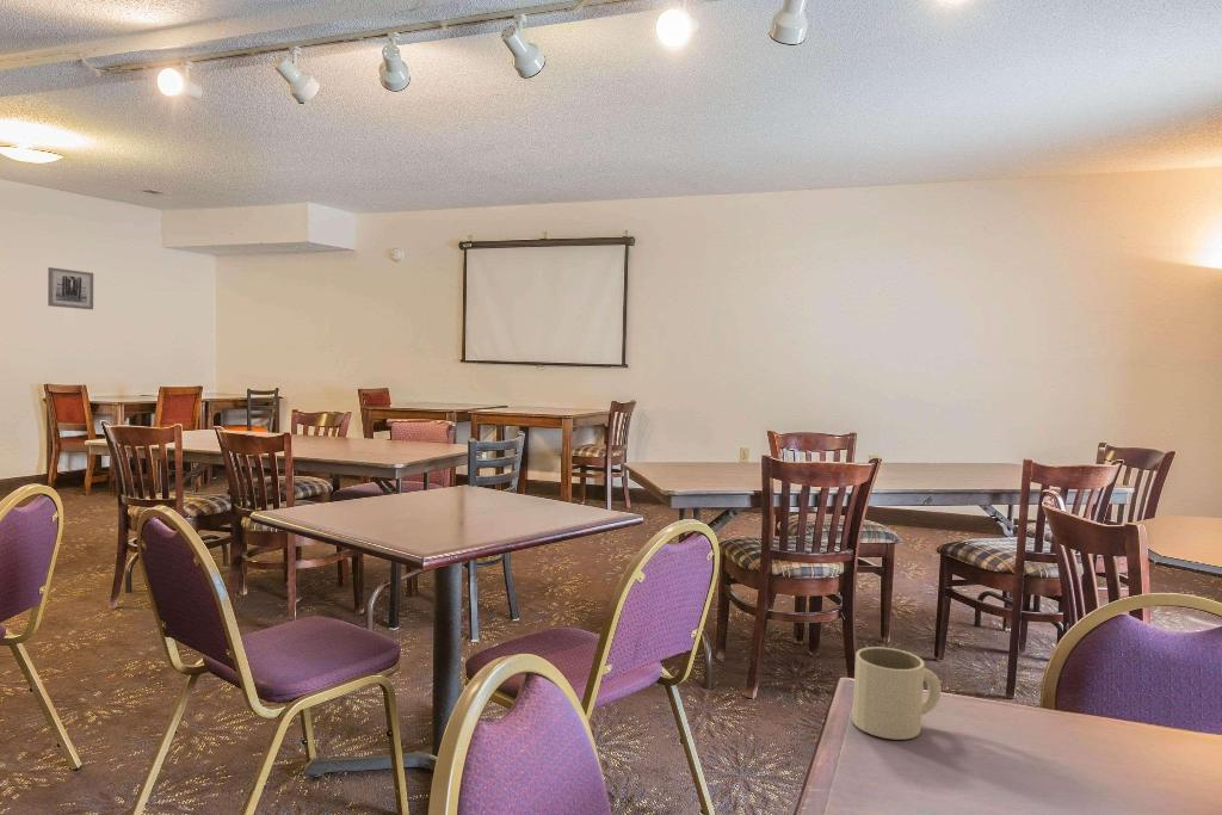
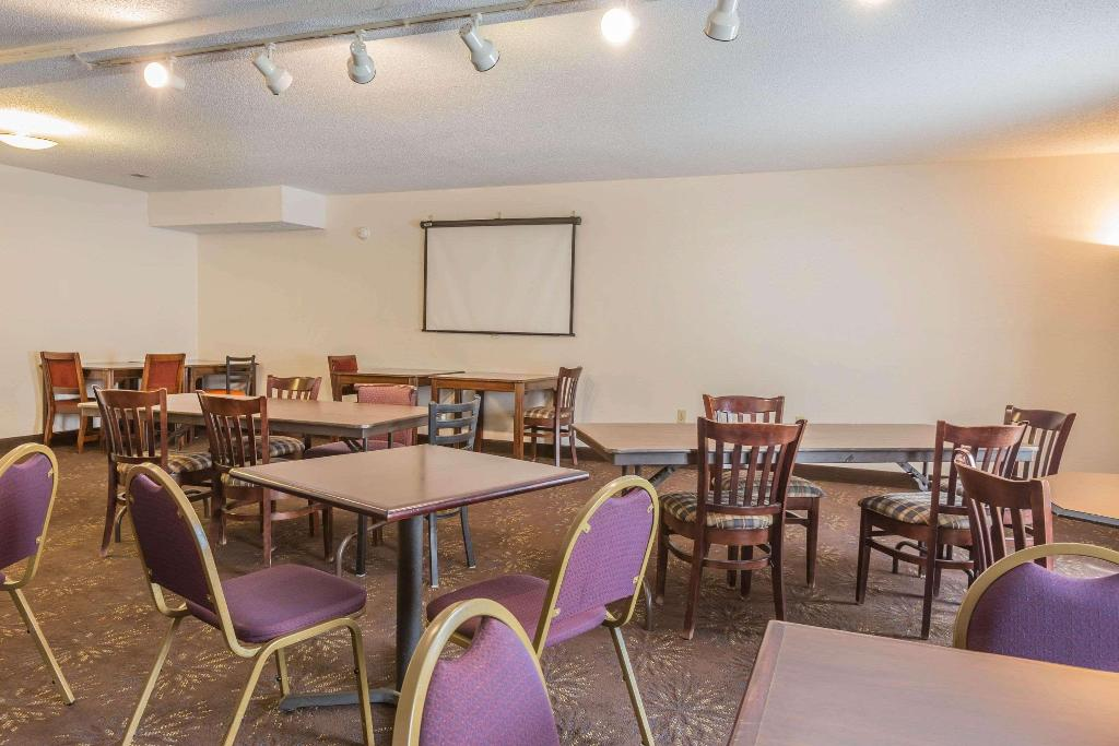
- wall art (70, 289)
- mug (900, 690)
